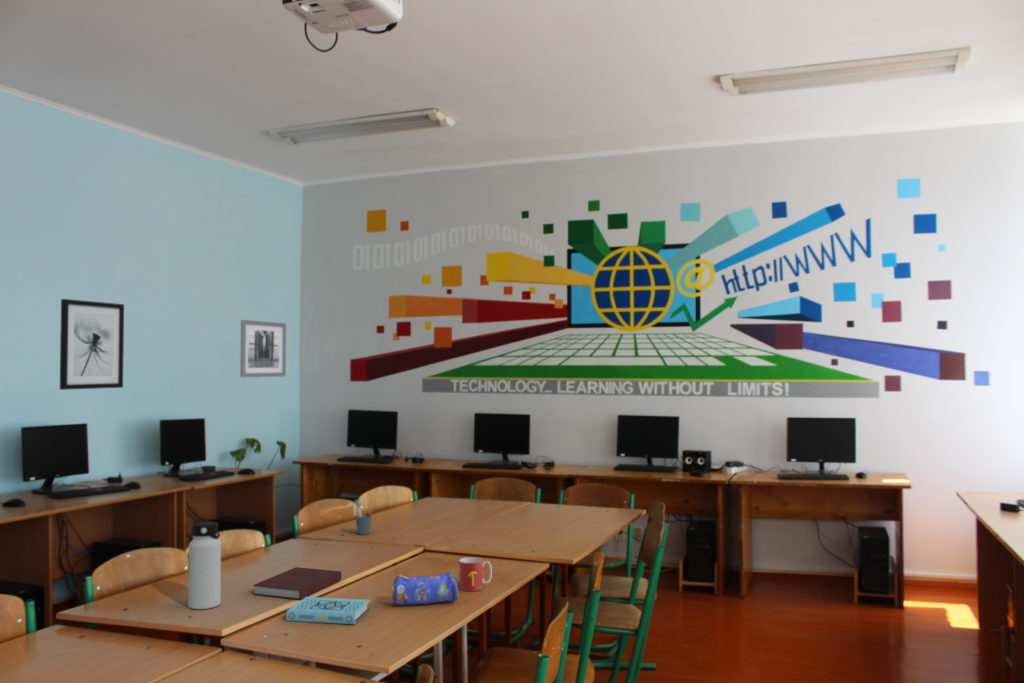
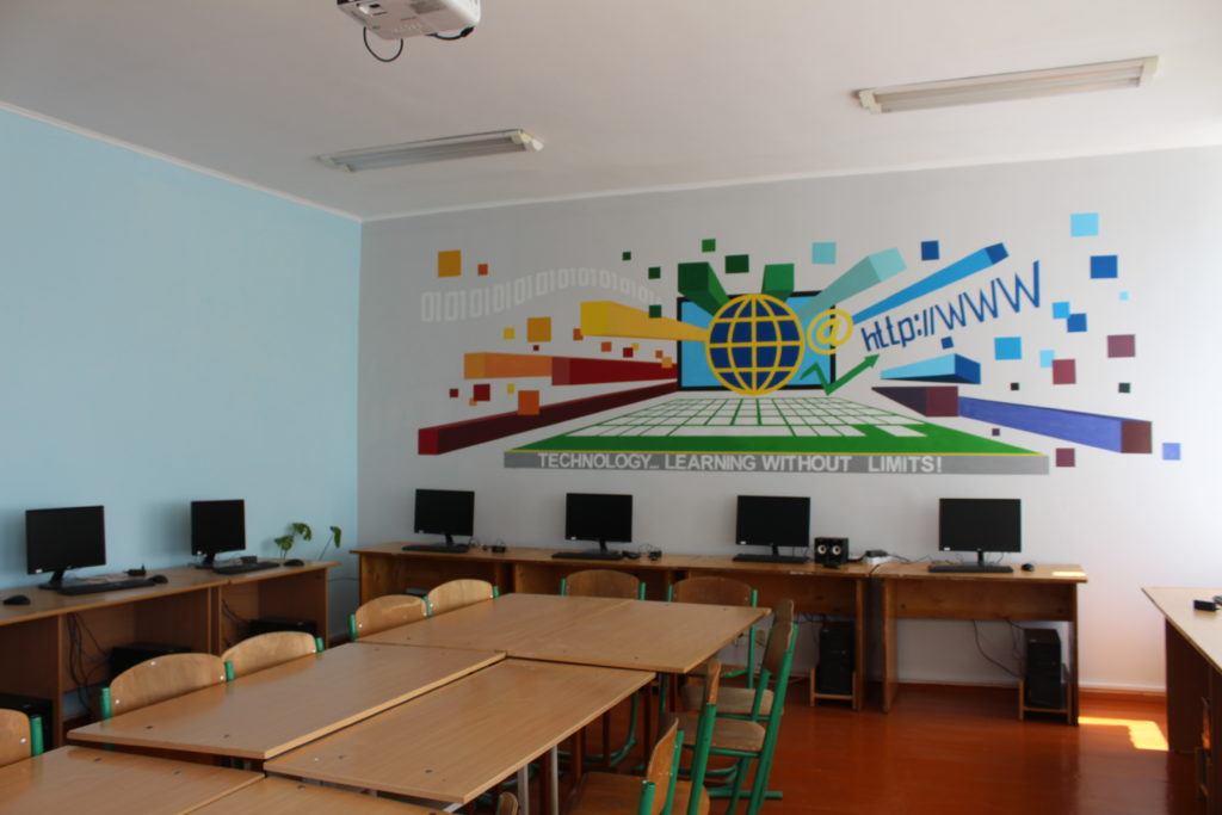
- mug (475, 573)
- pen holder (363, 519)
- pencil case (424, 588)
- book (329, 610)
- water bottle (204, 564)
- notebook (298, 582)
- wall art (264, 349)
- wall art (93, 345)
